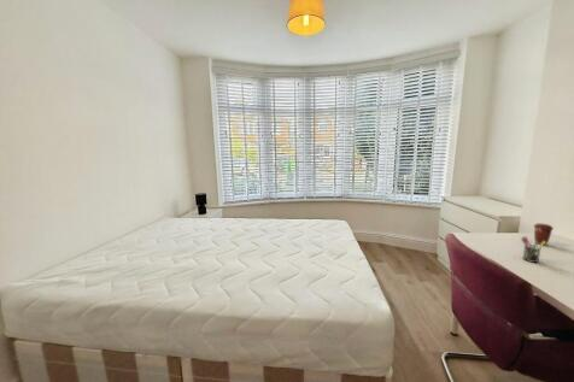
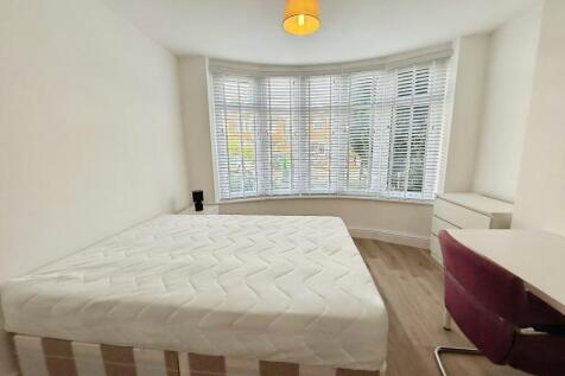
- coffee cup (541, 234)
- pen holder (531, 248)
